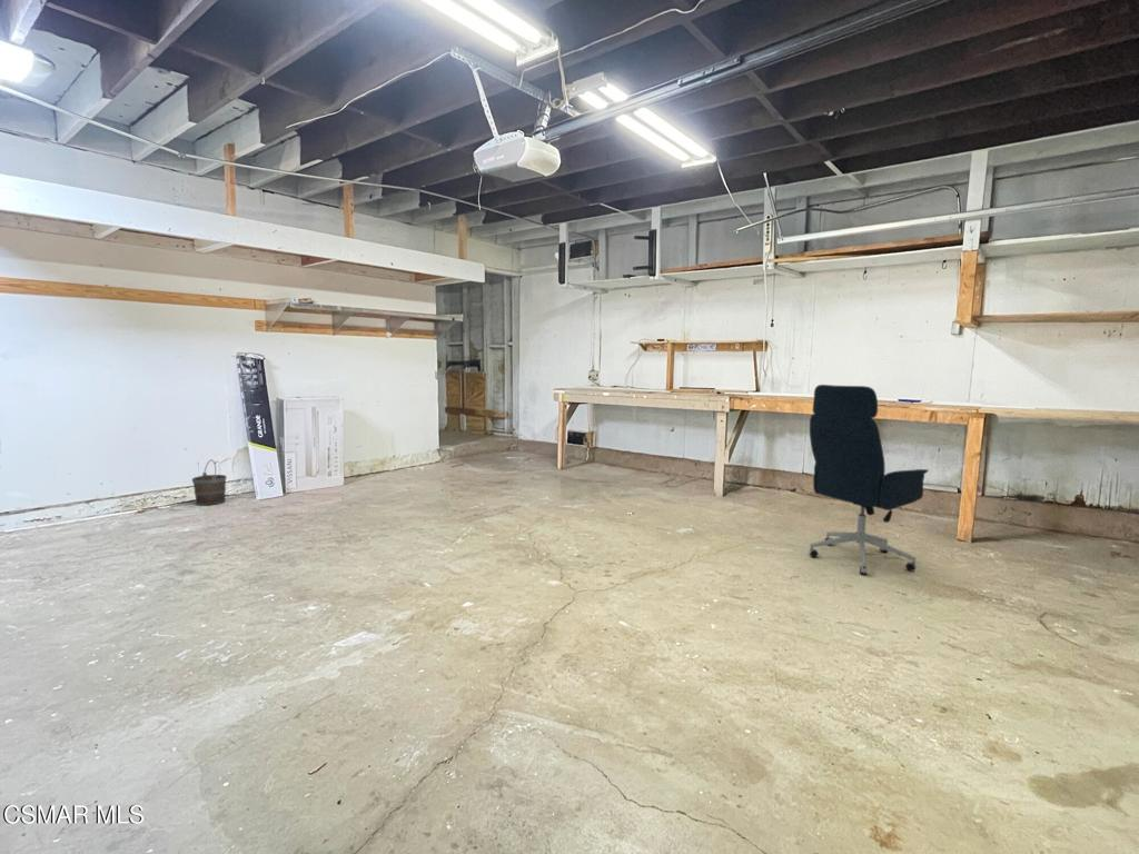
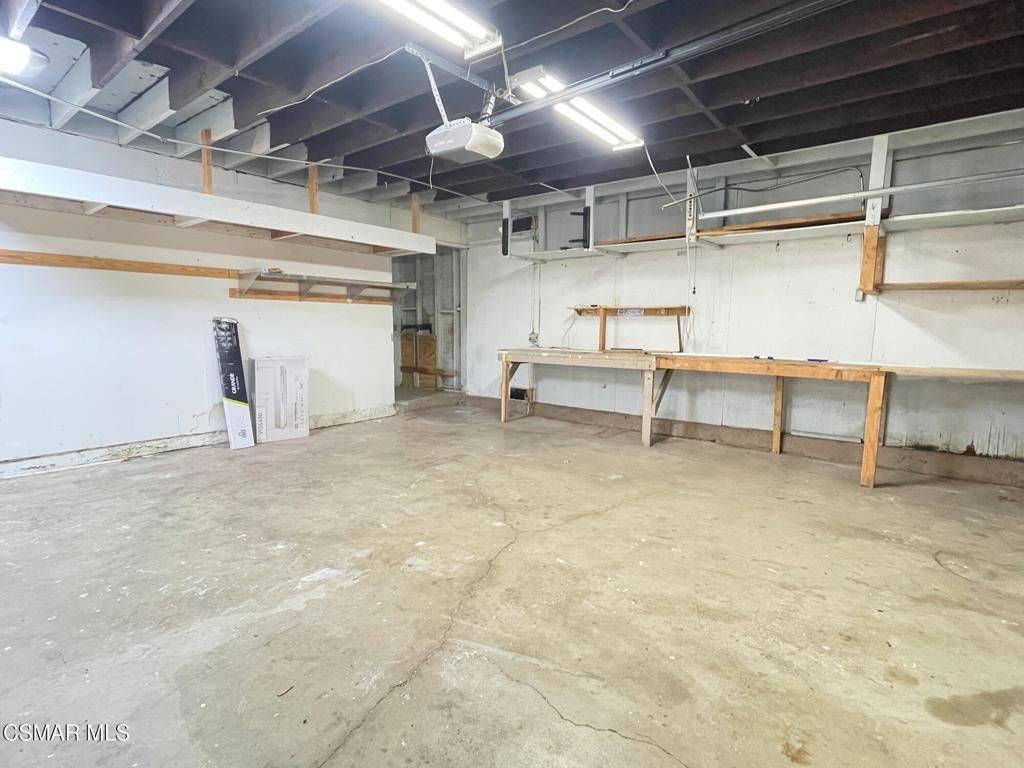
- office chair (862, 474)
- bucket (209, 481)
